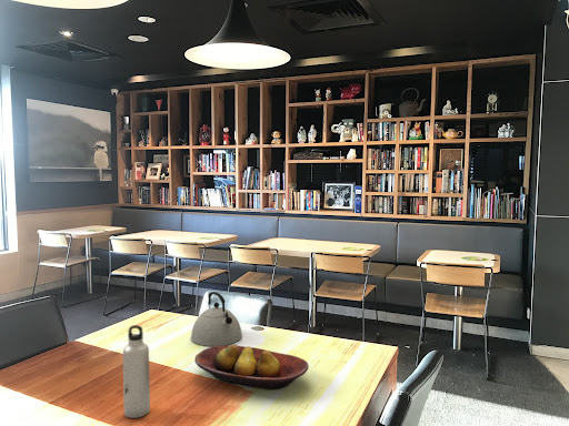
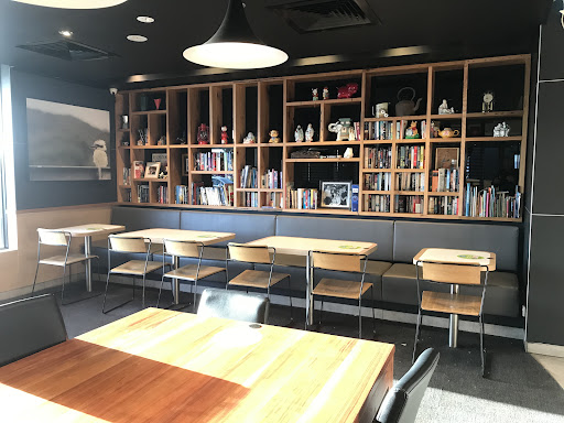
- kettle (217, 315)
- fruit bowl (250, 362)
- water bottle (136, 368)
